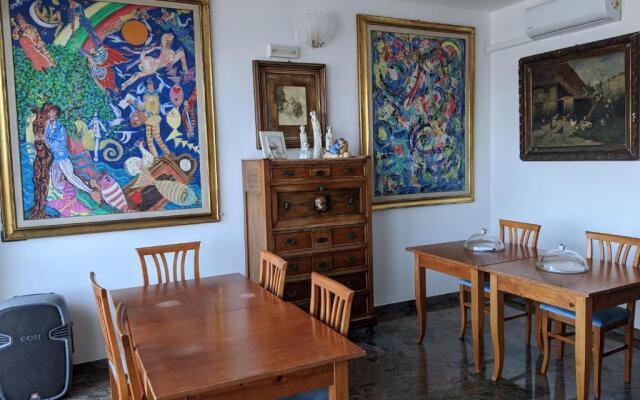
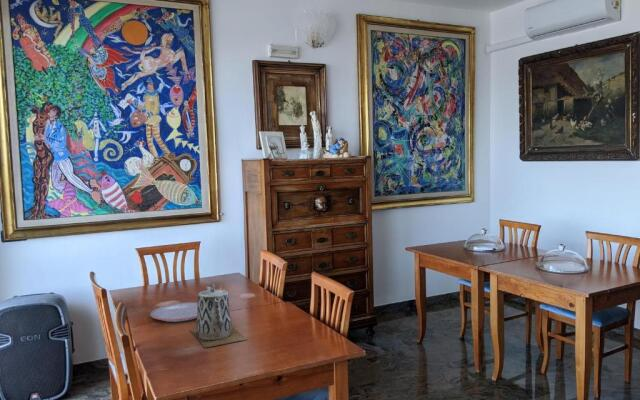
+ teapot (216, 308)
+ plate (181, 312)
